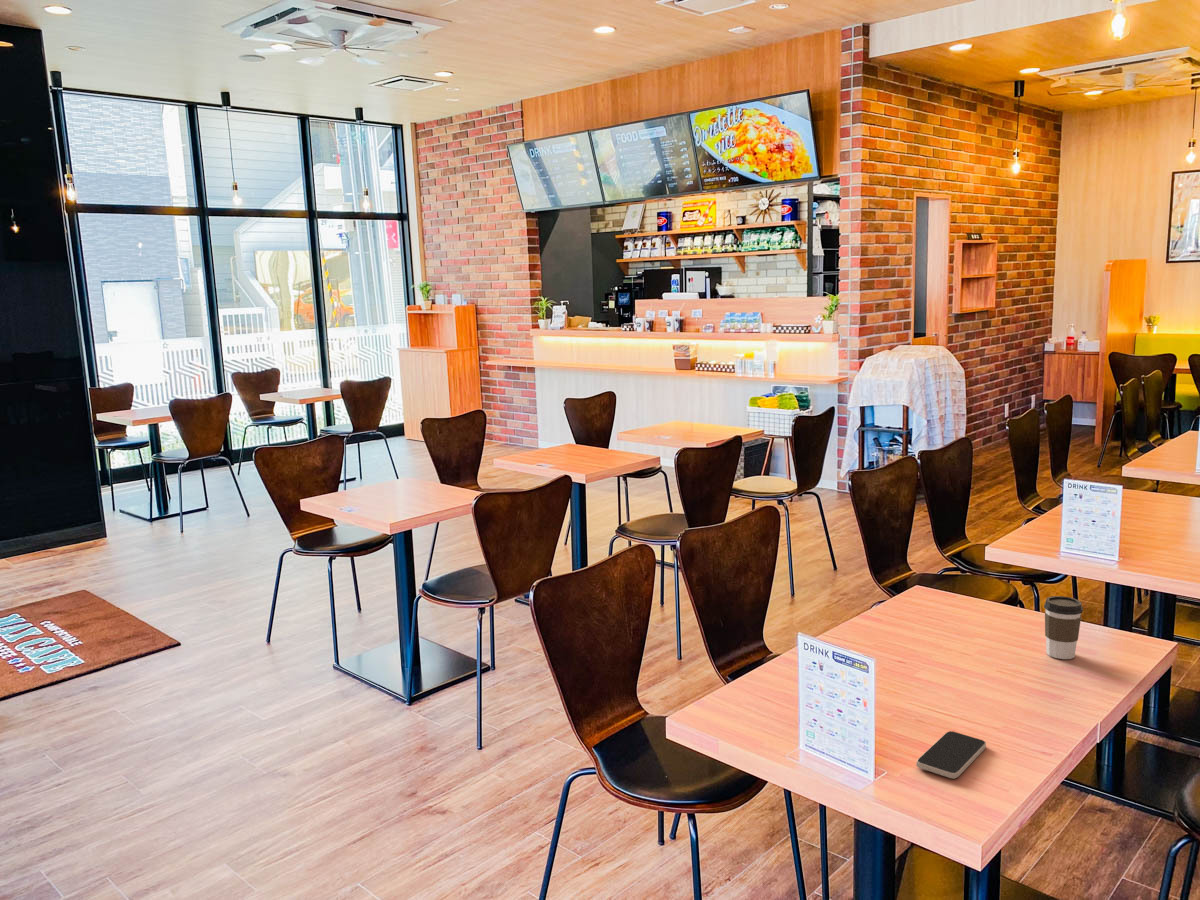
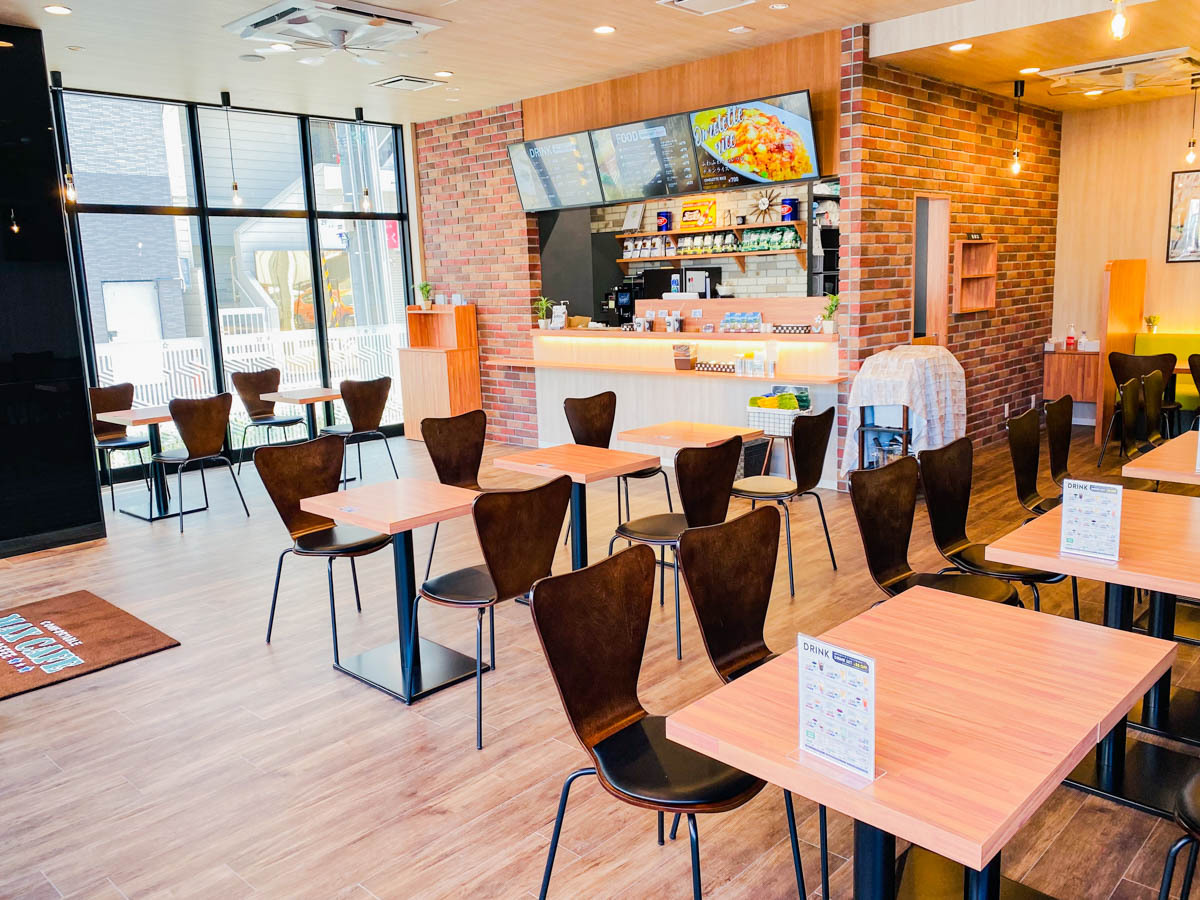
- coffee cup (1062, 627)
- smartphone (951, 754)
